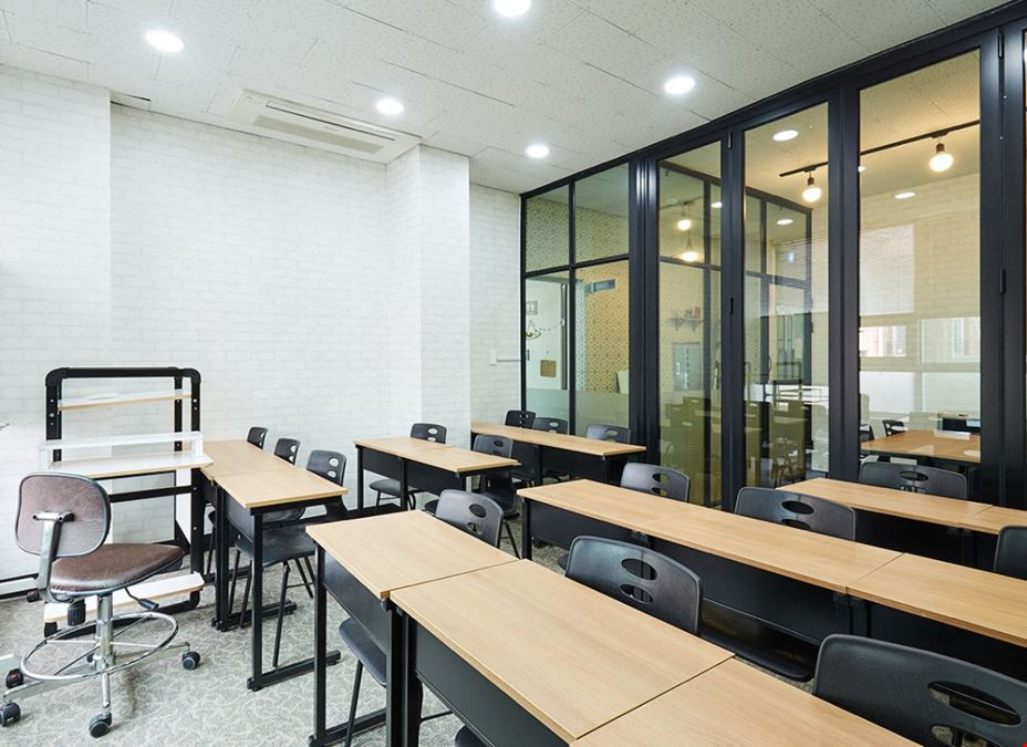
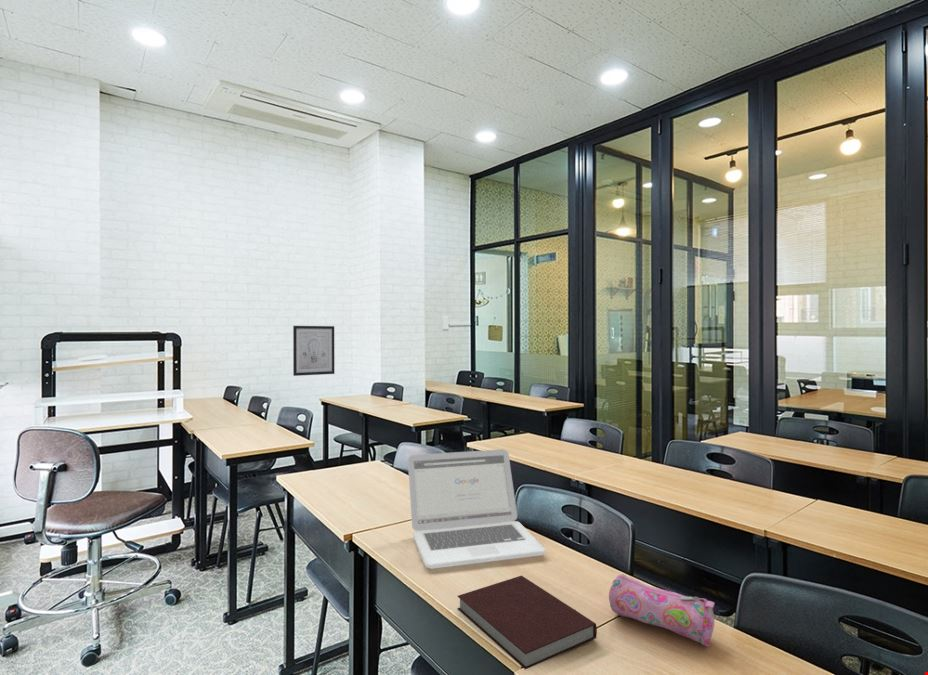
+ laptop (472, 501)
+ pencil case (661, 605)
+ notebook (523, 615)
+ wall art (314, 350)
